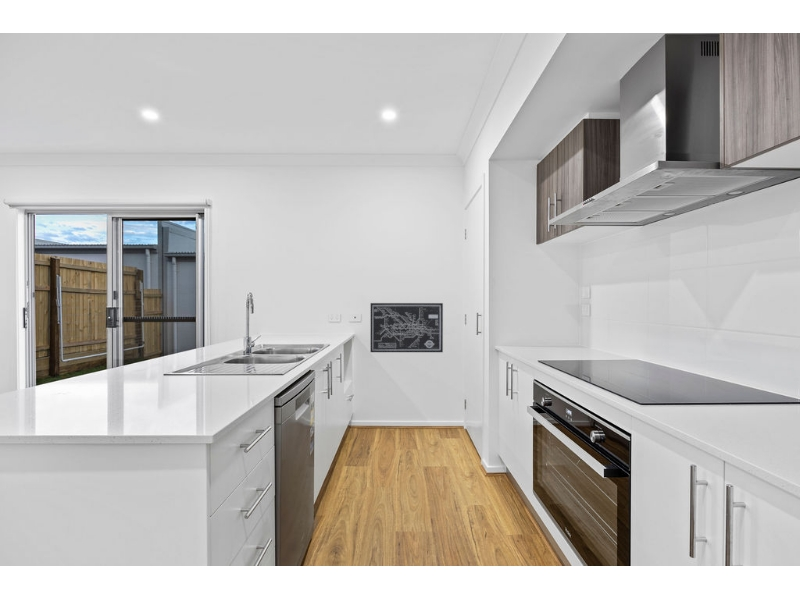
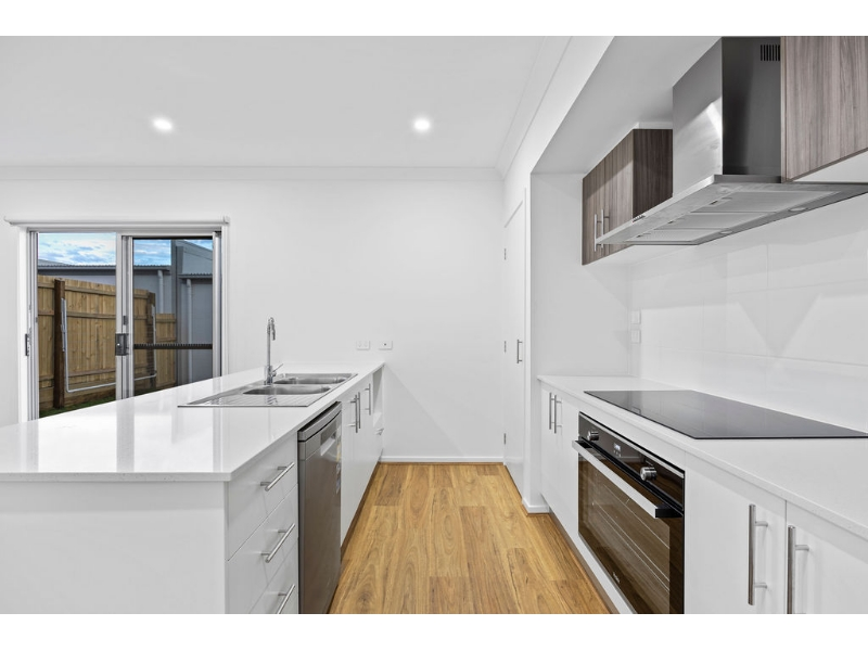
- wall art (406, 327)
